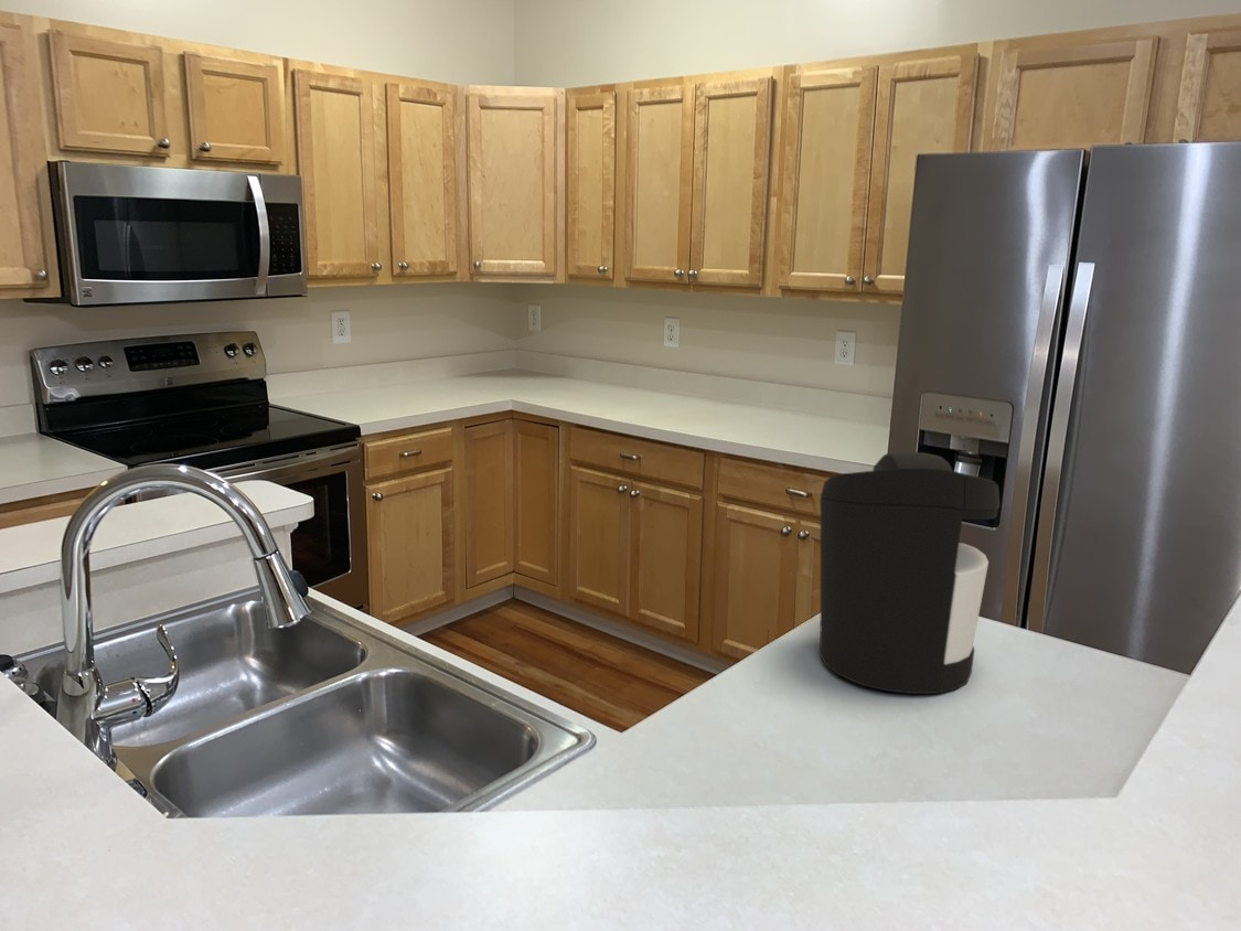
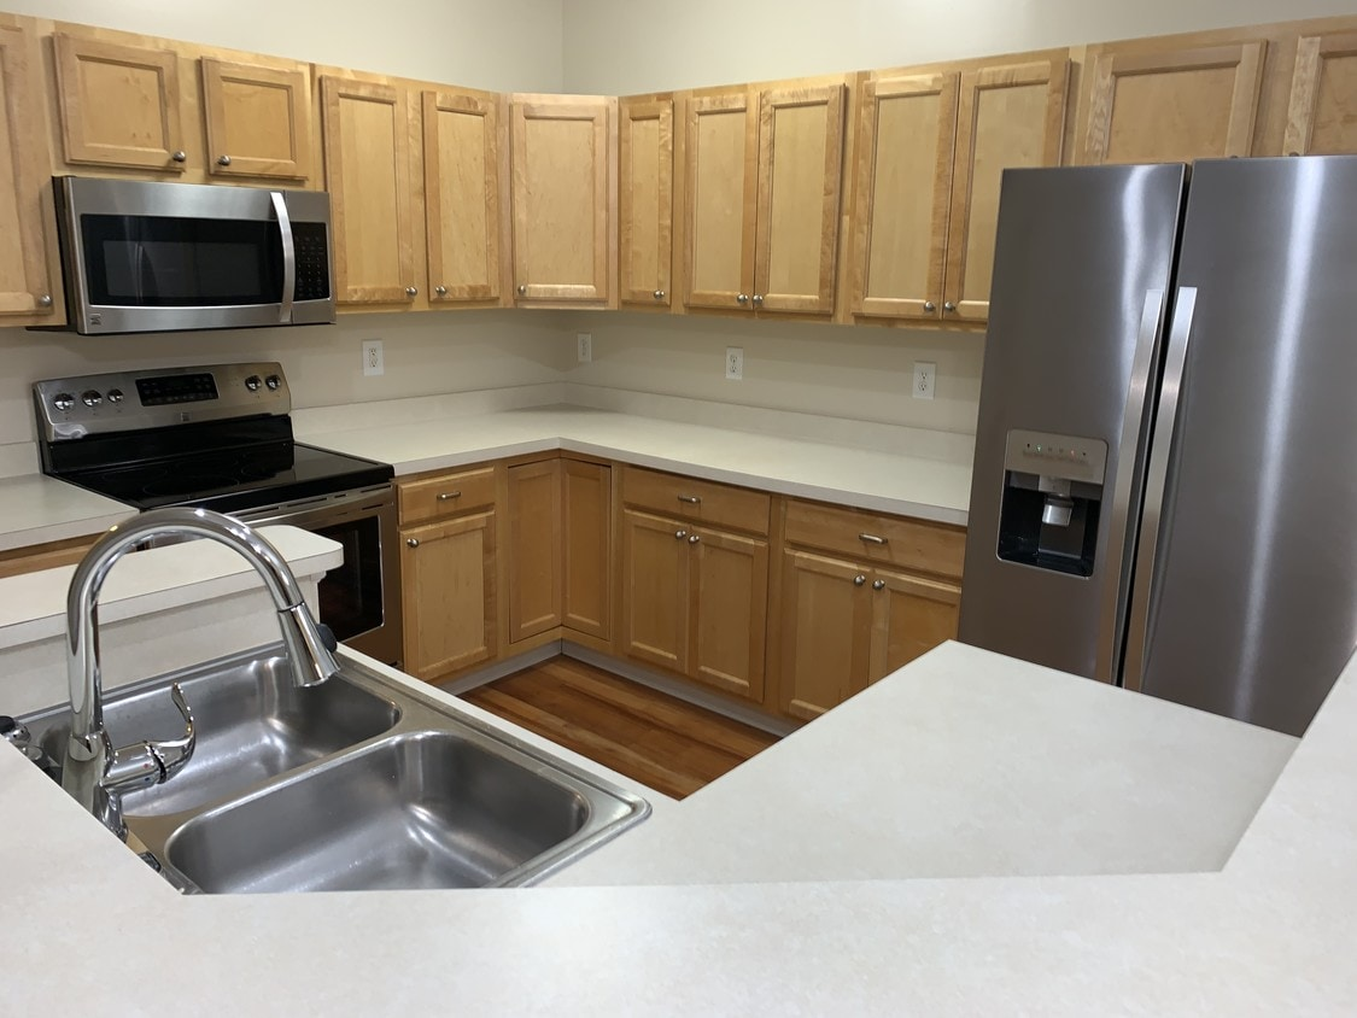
- coffee maker (900, 553)
